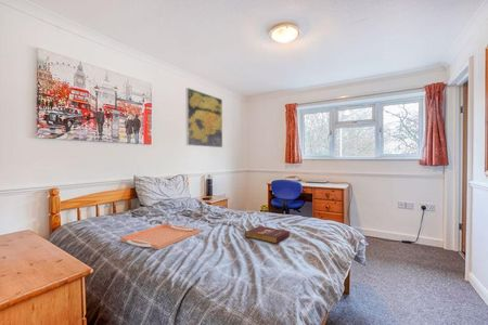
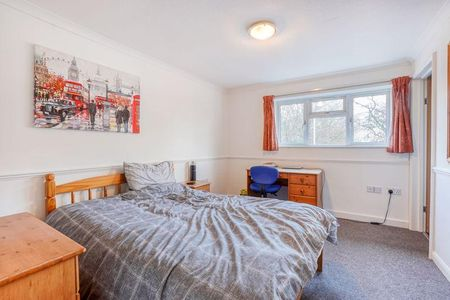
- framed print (205, 120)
- serving tray (162, 234)
- book (267, 234)
